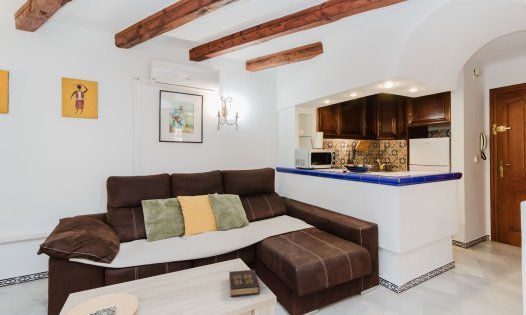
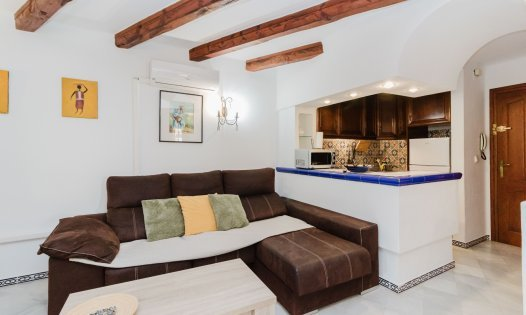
- hardback book (243, 282)
